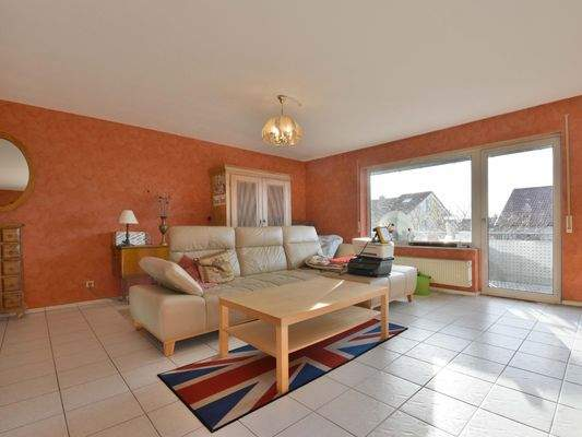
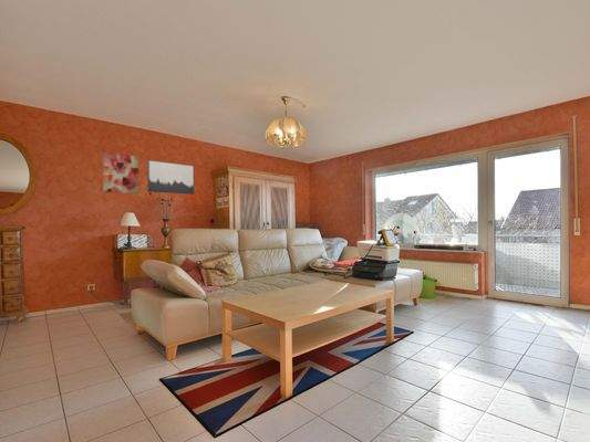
+ wall art (172, 178)
+ wall art (121, 173)
